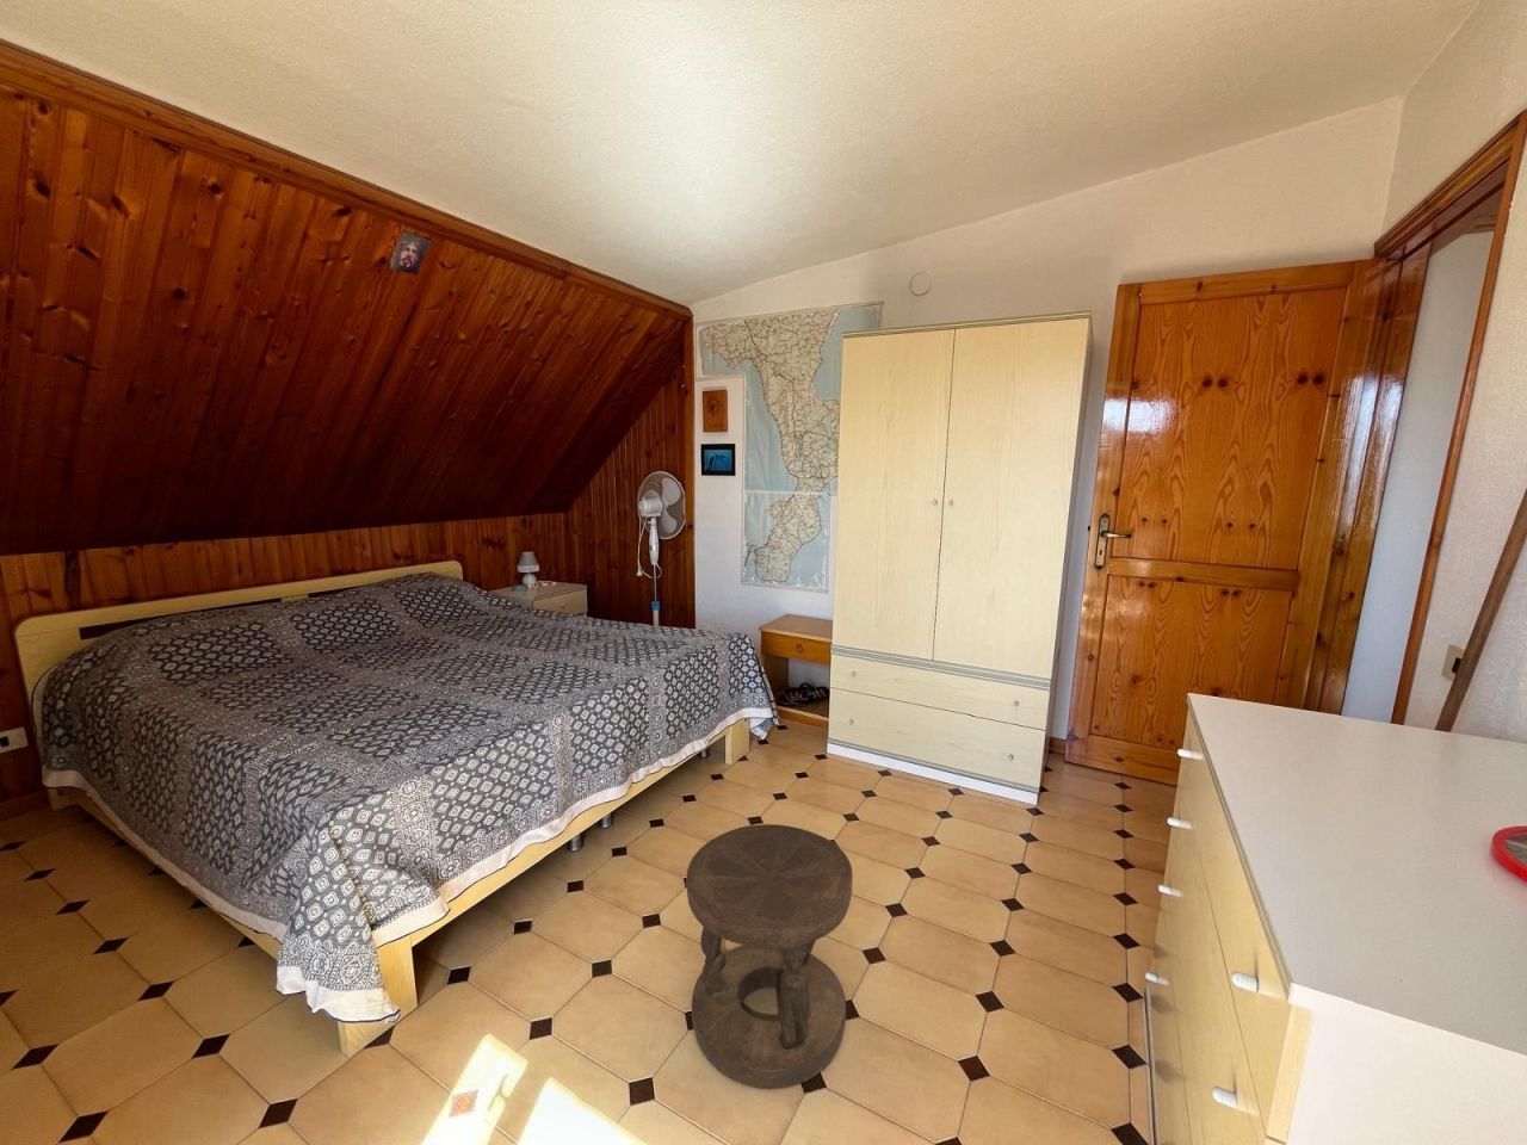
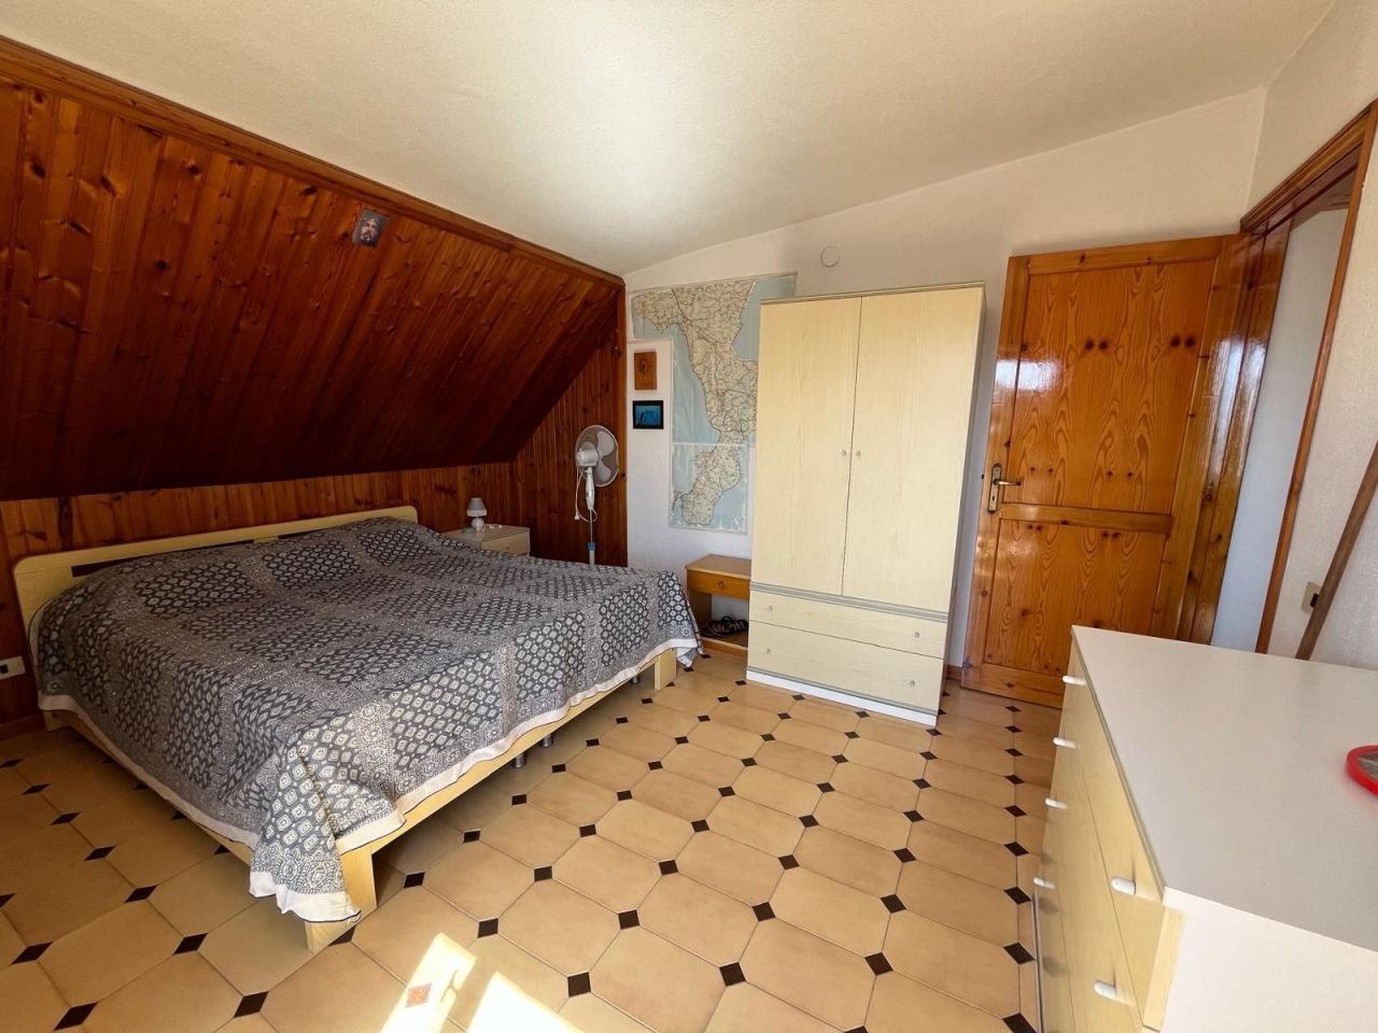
- stool (767, 944)
